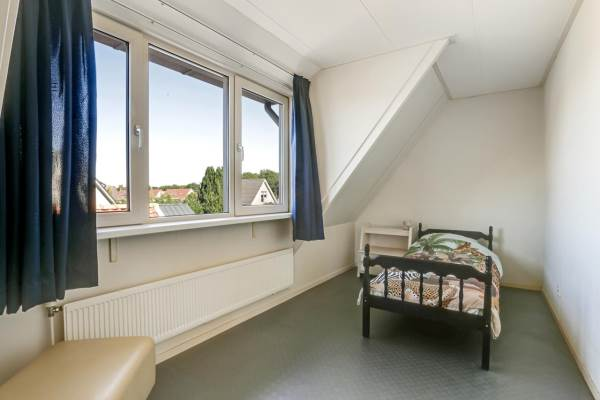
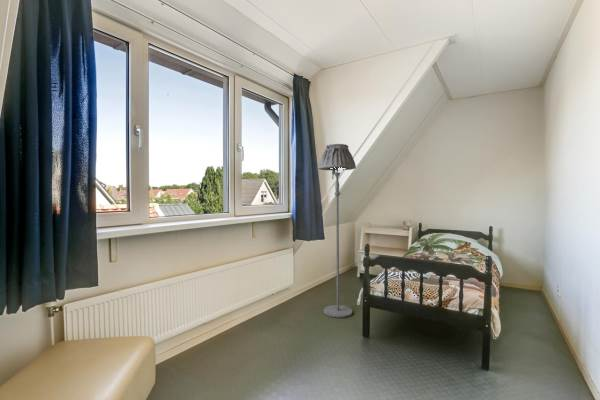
+ floor lamp (337, 228)
